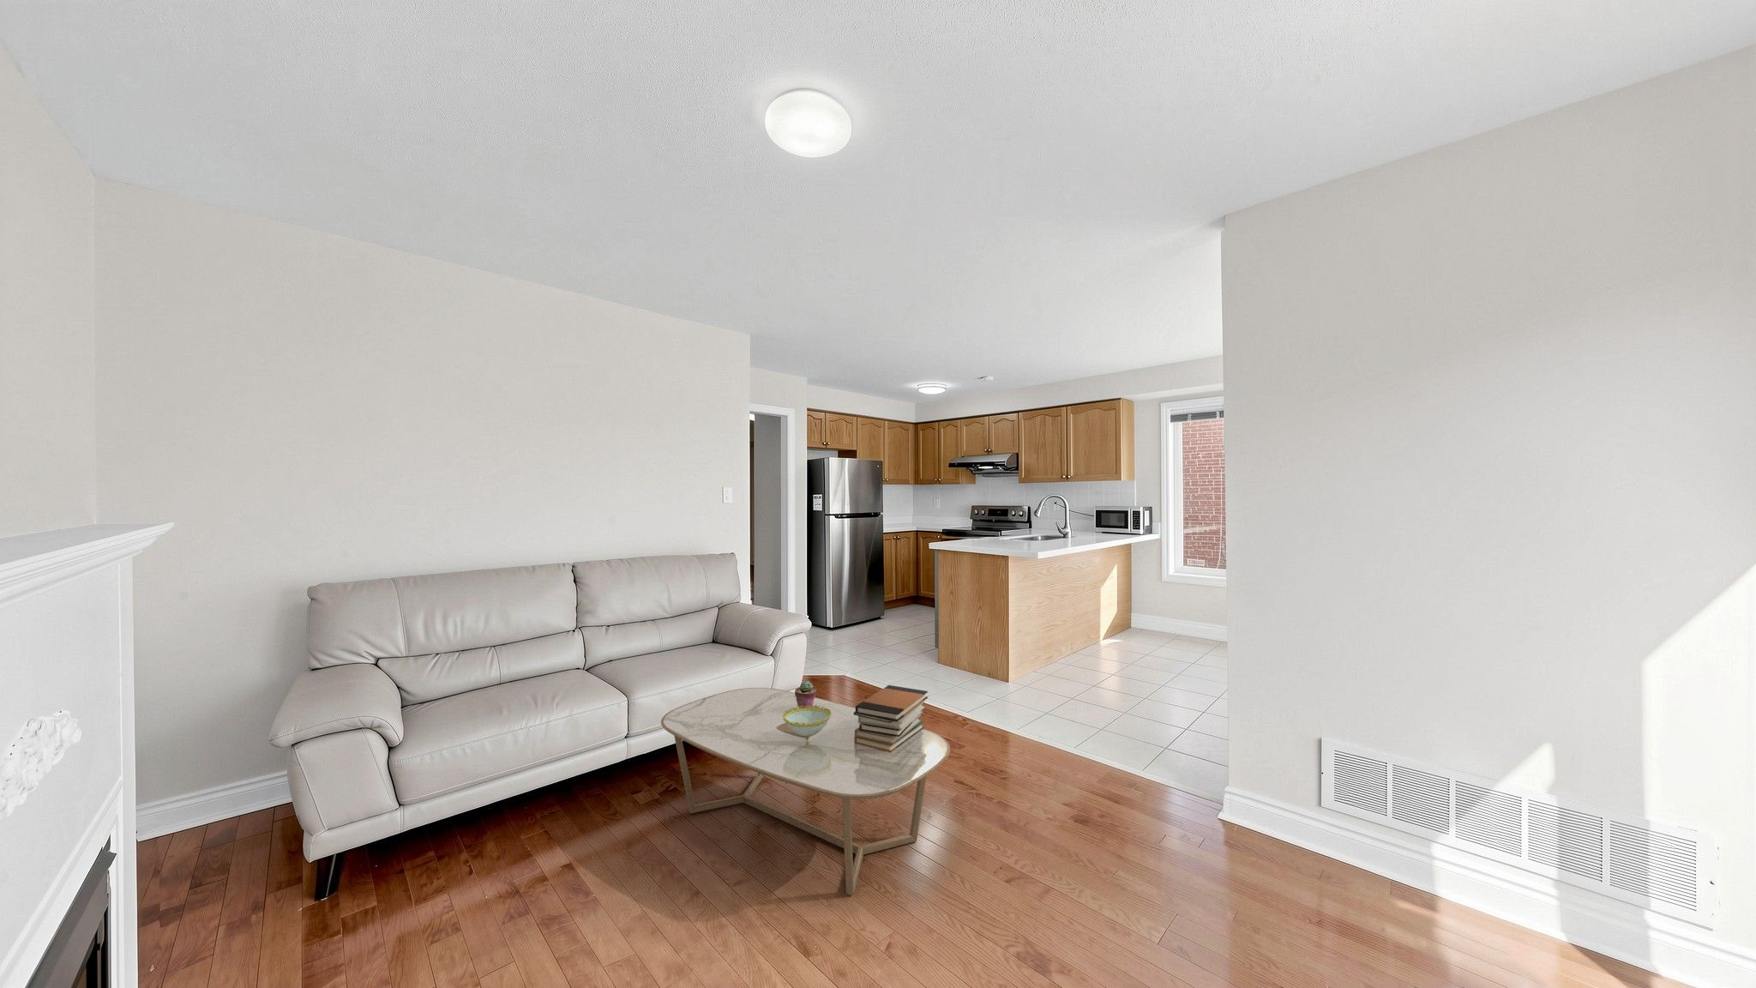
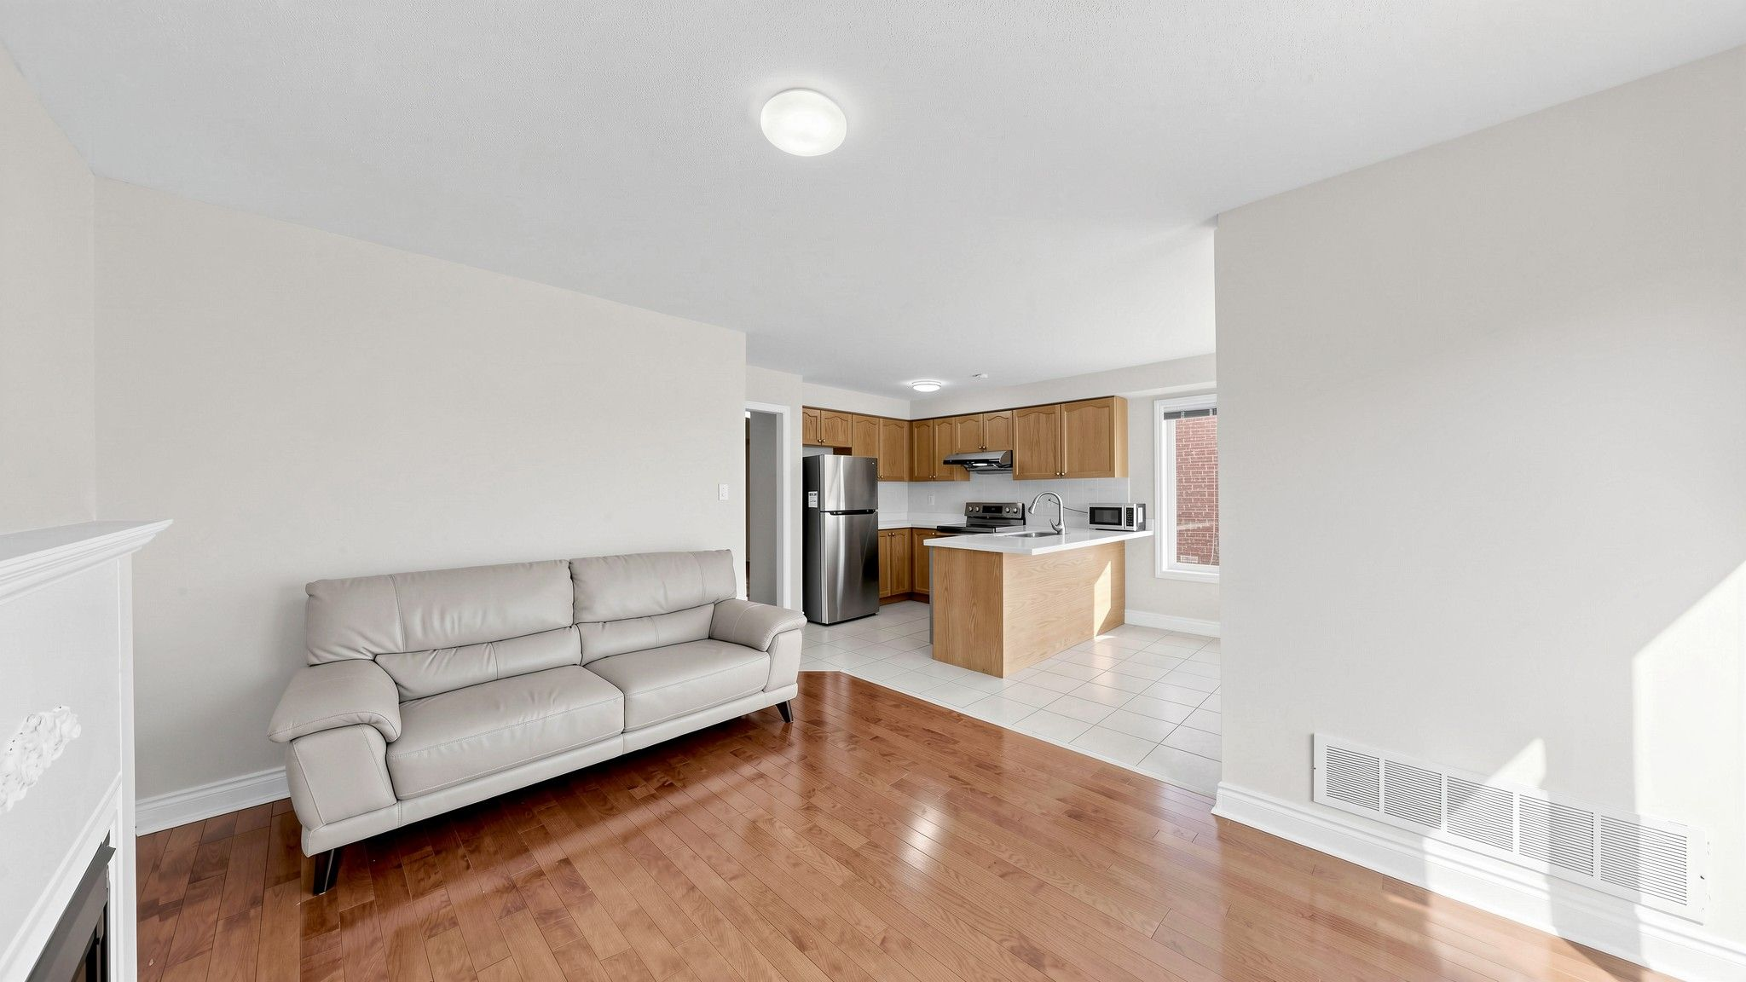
- decorative bowl (807, 725)
- coffee table (797, 777)
- book stack (891, 715)
- potted succulent (806, 695)
